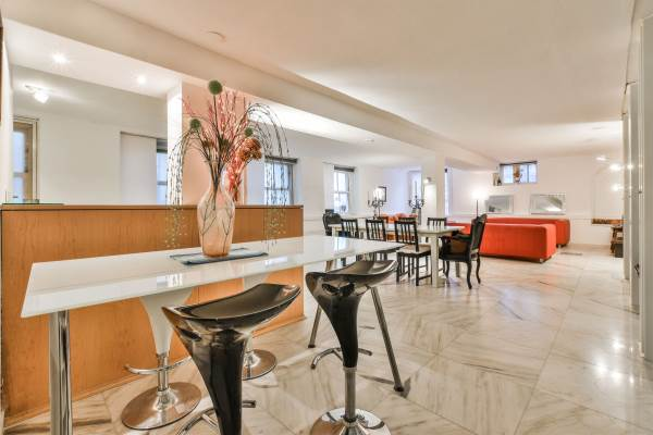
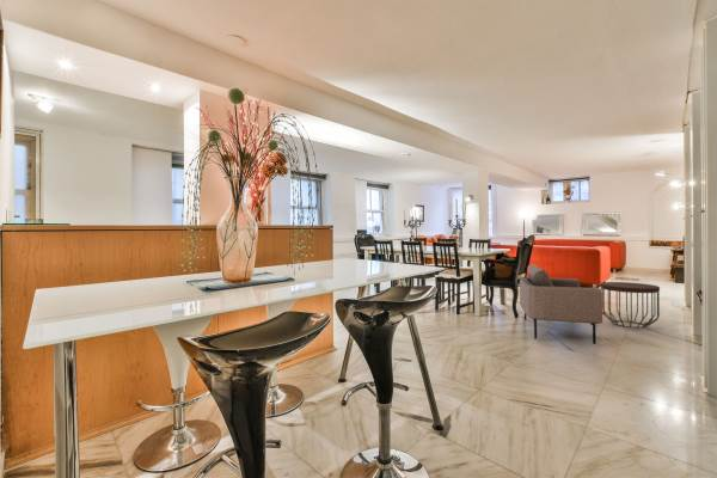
+ armchair (554, 298)
+ side table (626, 305)
